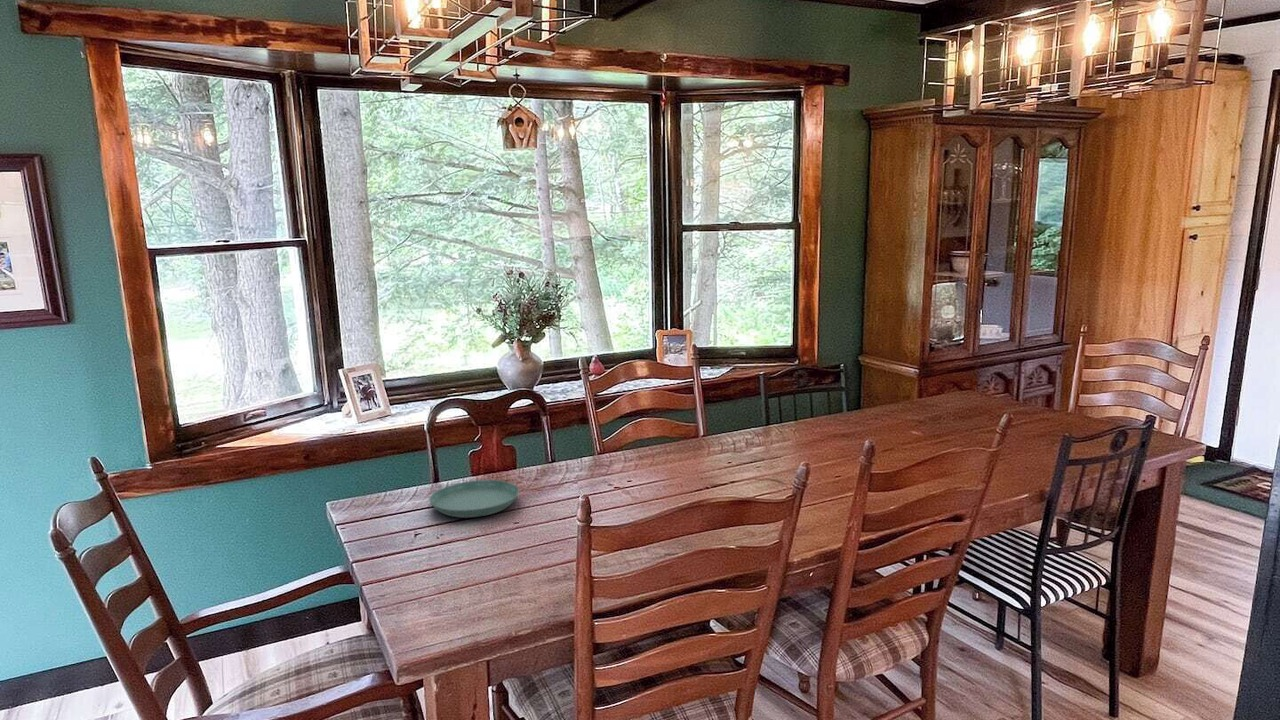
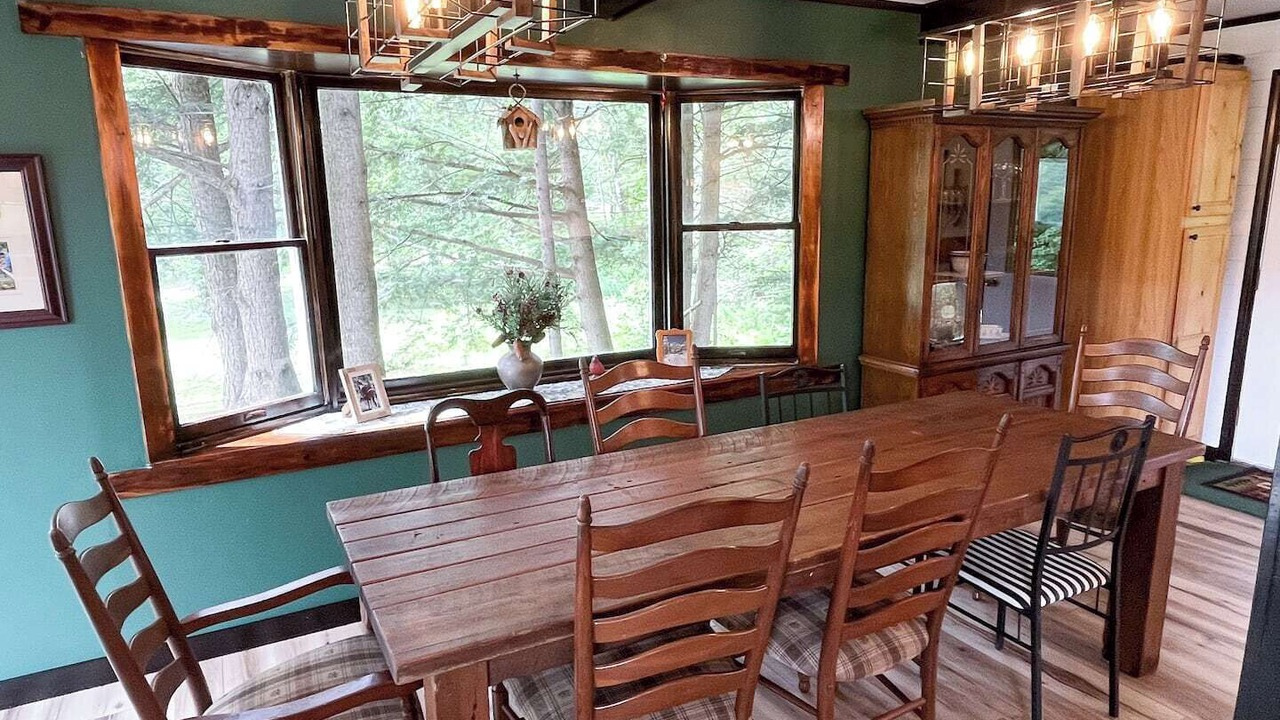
- saucer (475, 499)
